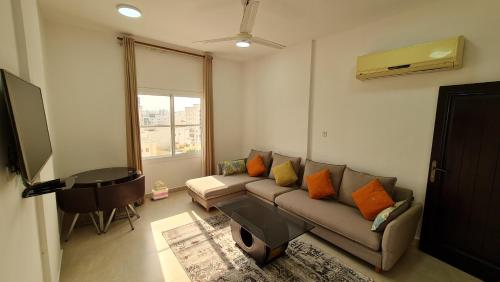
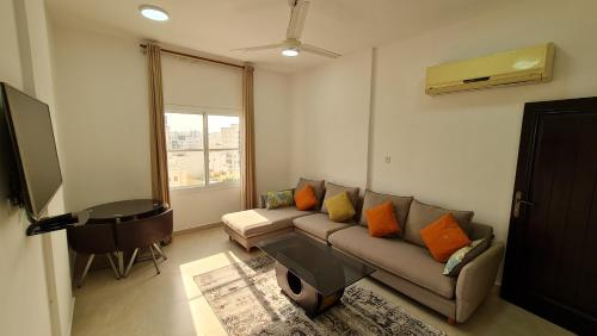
- basket (160, 189)
